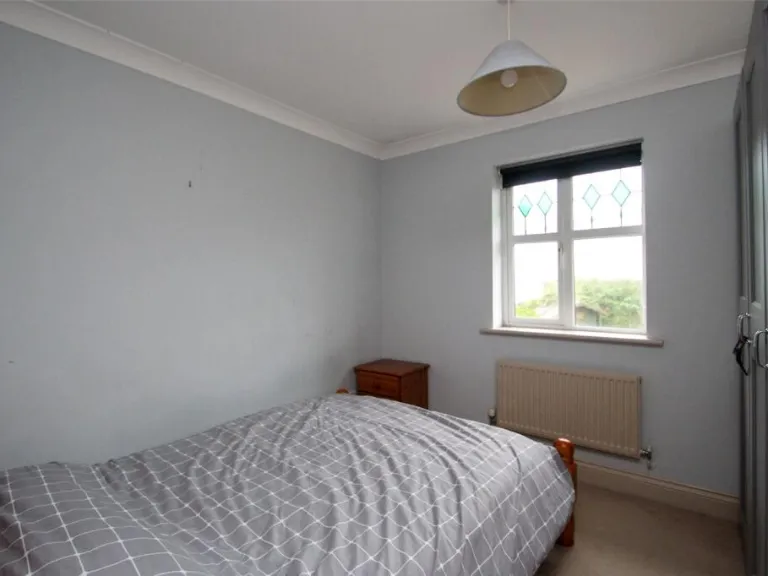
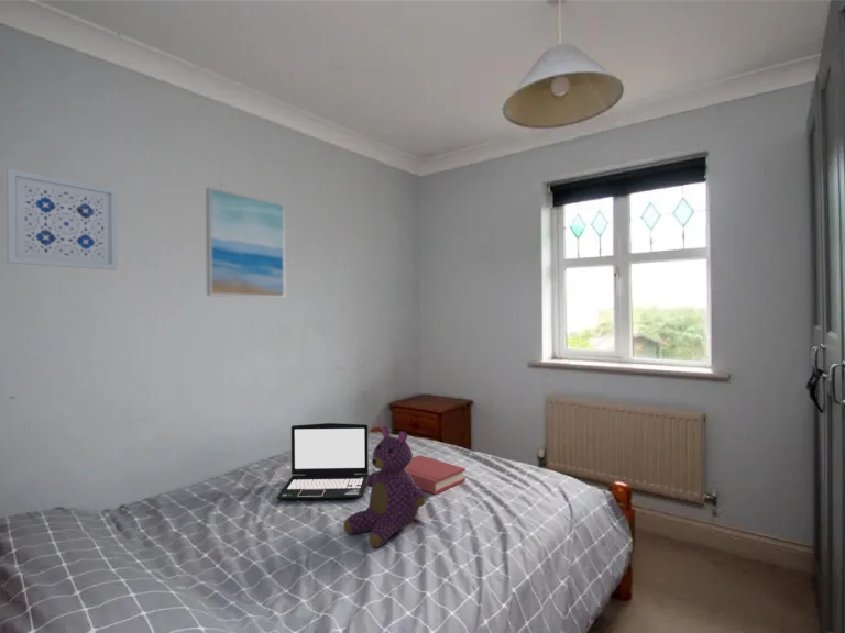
+ wall art (248, 246)
+ laptop (325, 459)
+ teddy bear (383, 480)
+ wall art (65, 223)
+ hardback book (426, 473)
